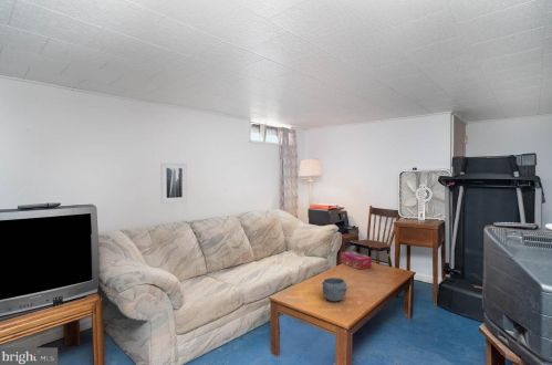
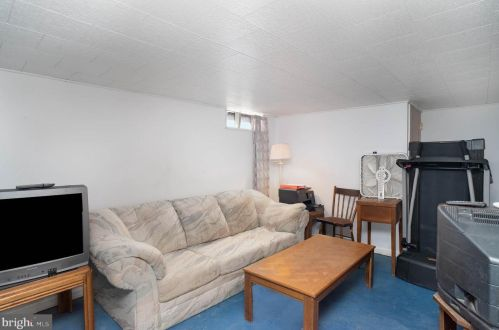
- tissue box (355, 259)
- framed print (174, 182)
- bowl (334, 289)
